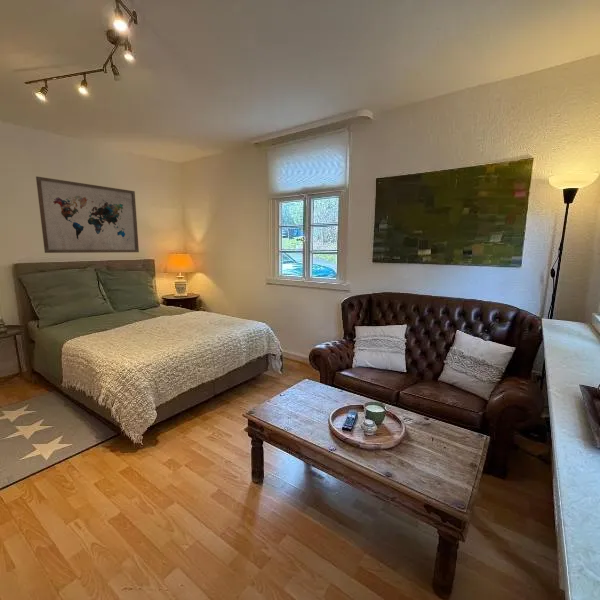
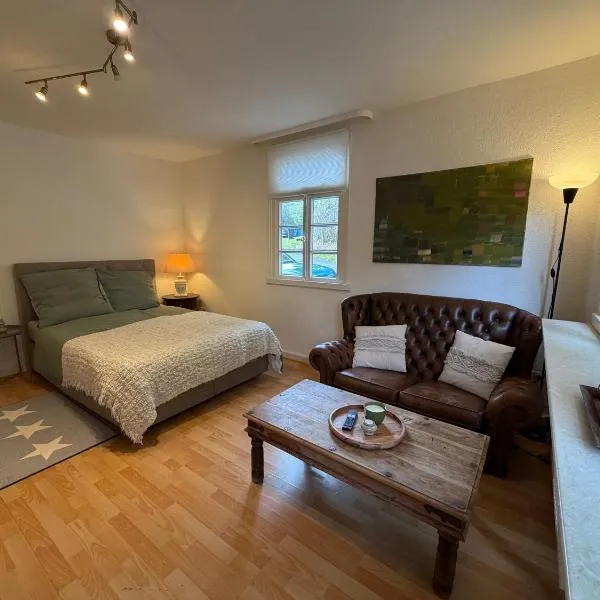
- wall art (93, 219)
